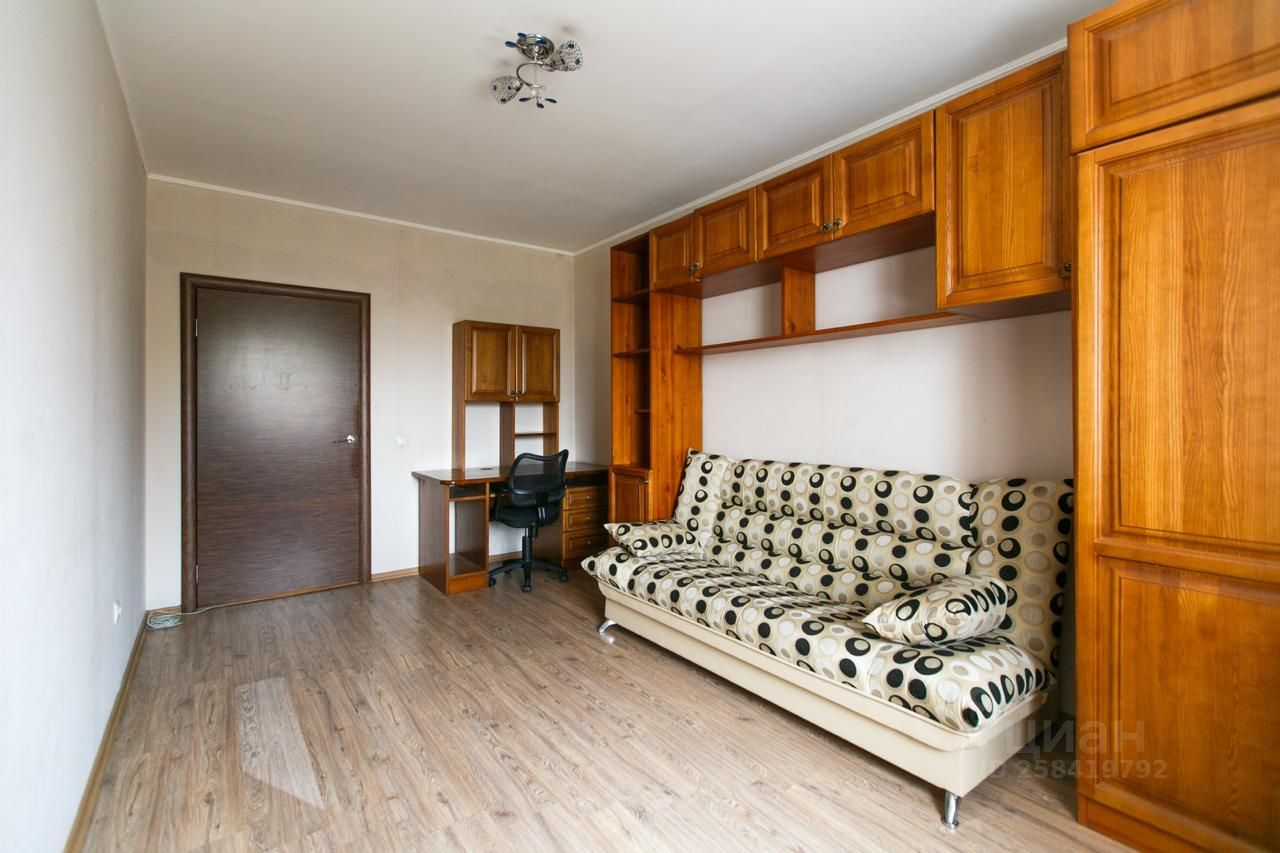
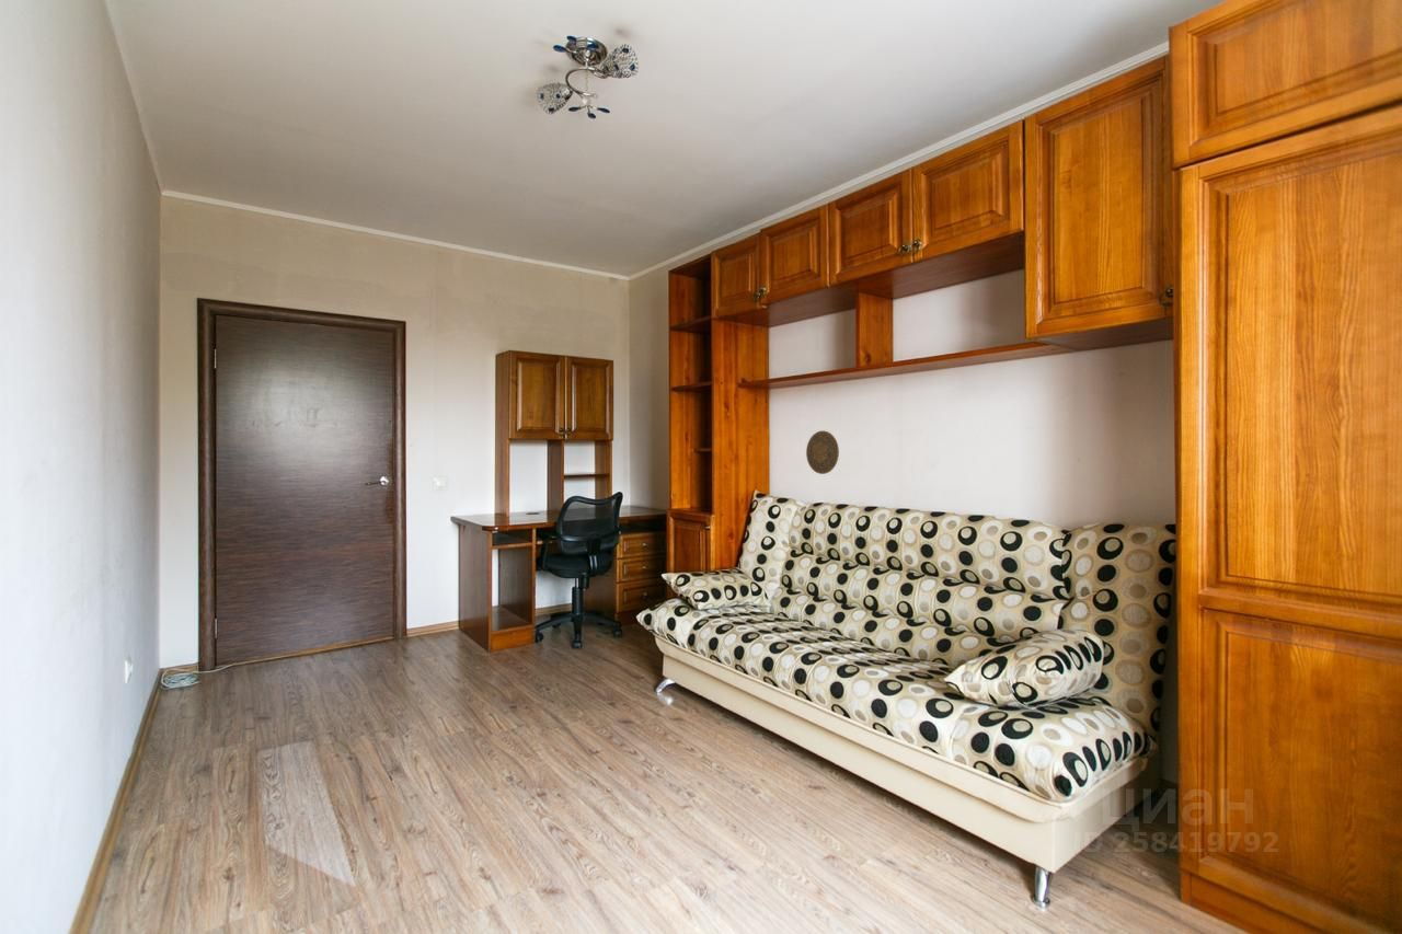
+ decorative plate (820, 452)
